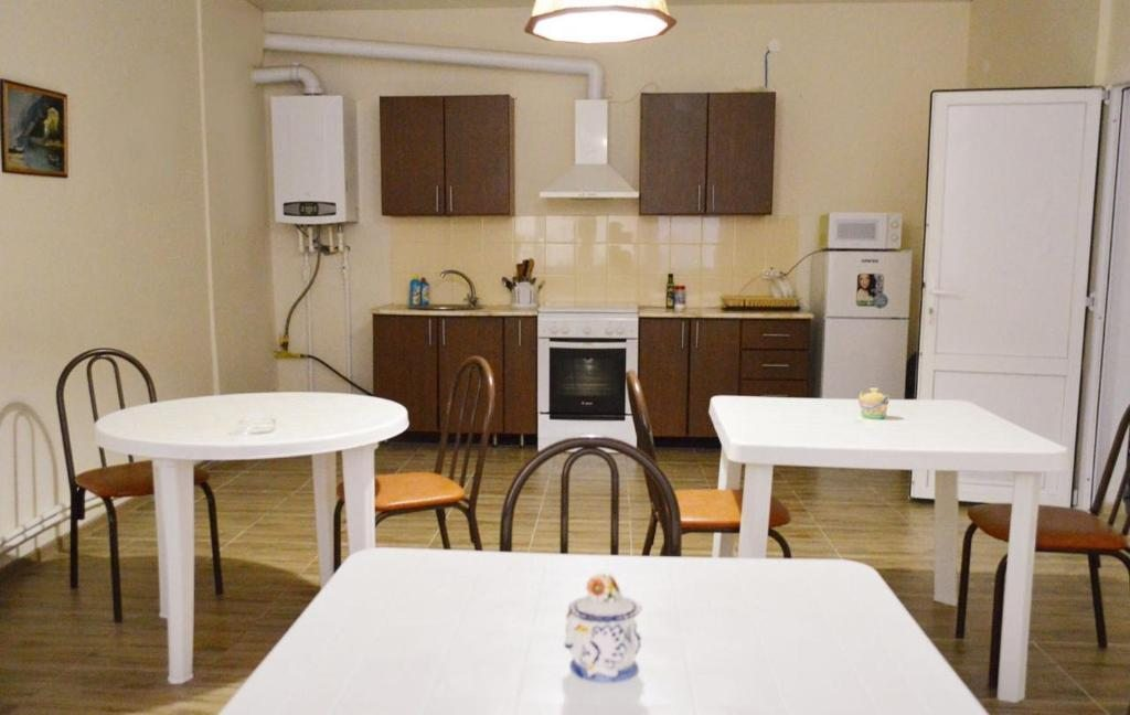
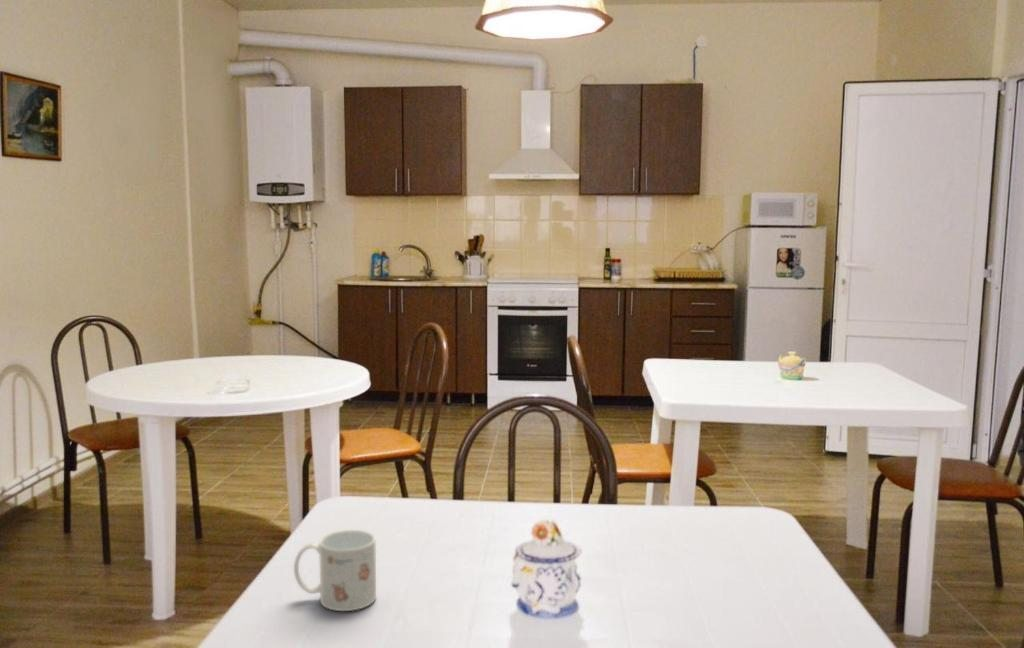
+ mug (334, 569)
